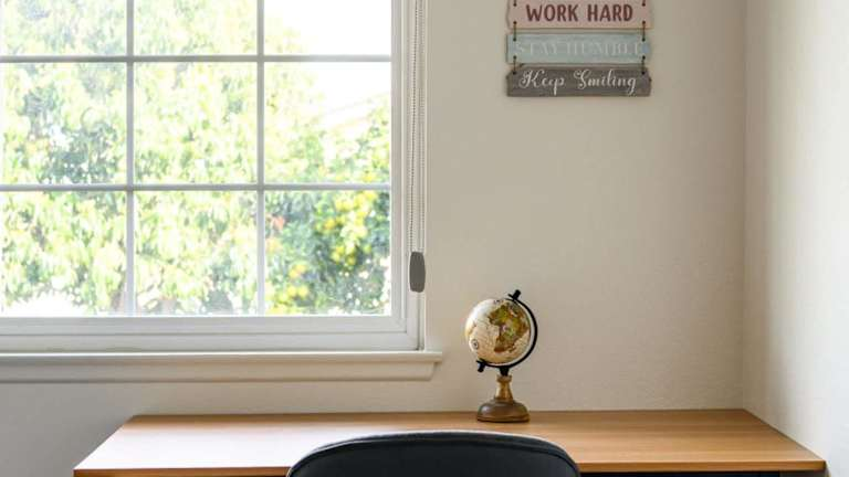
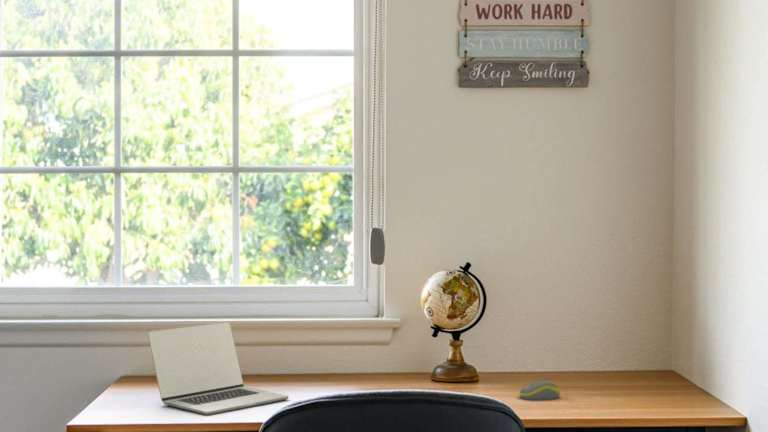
+ computer mouse (539, 389)
+ laptop (218, 365)
